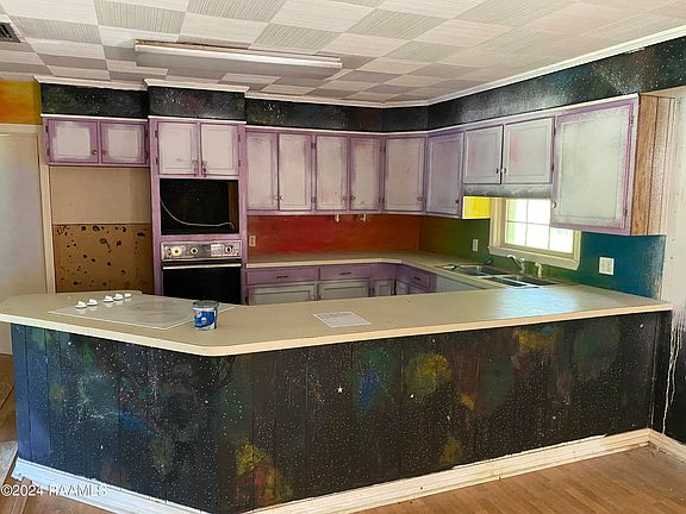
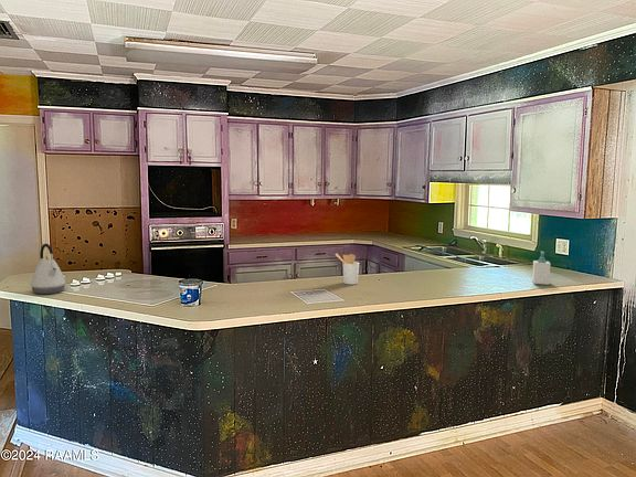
+ soap bottle (541, 267)
+ utensil holder (346, 267)
+ kettle (47, 267)
